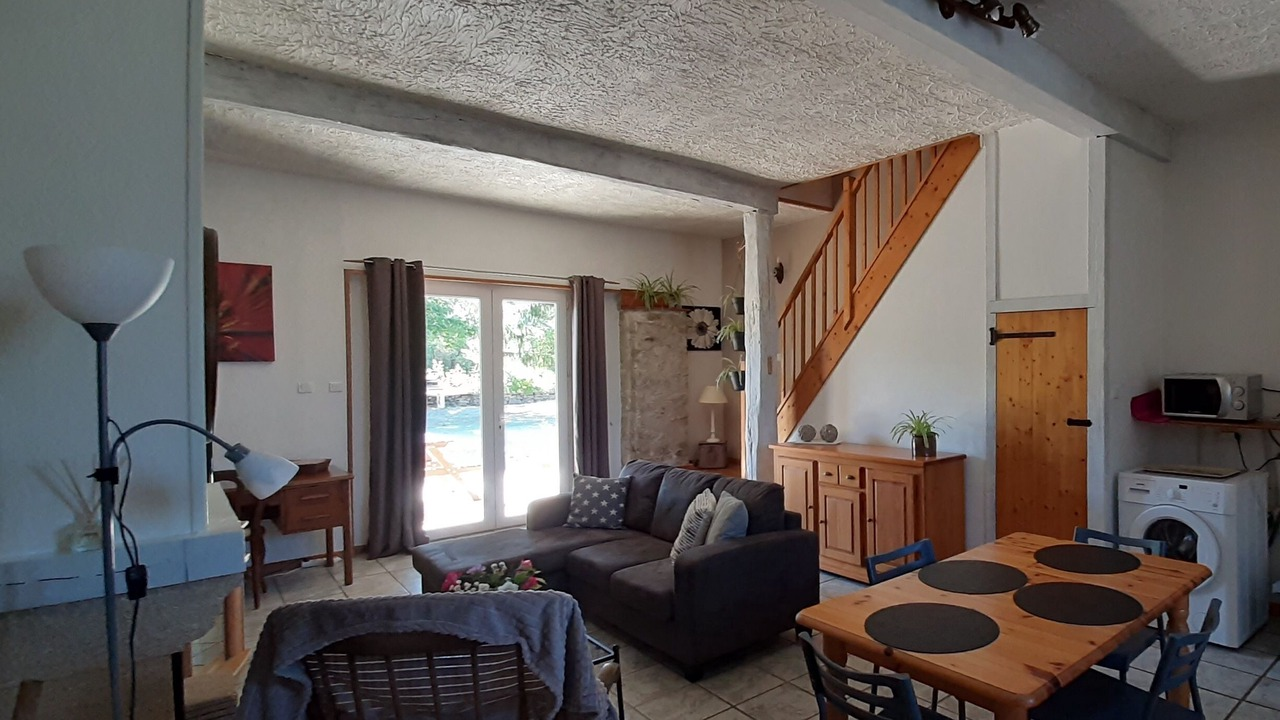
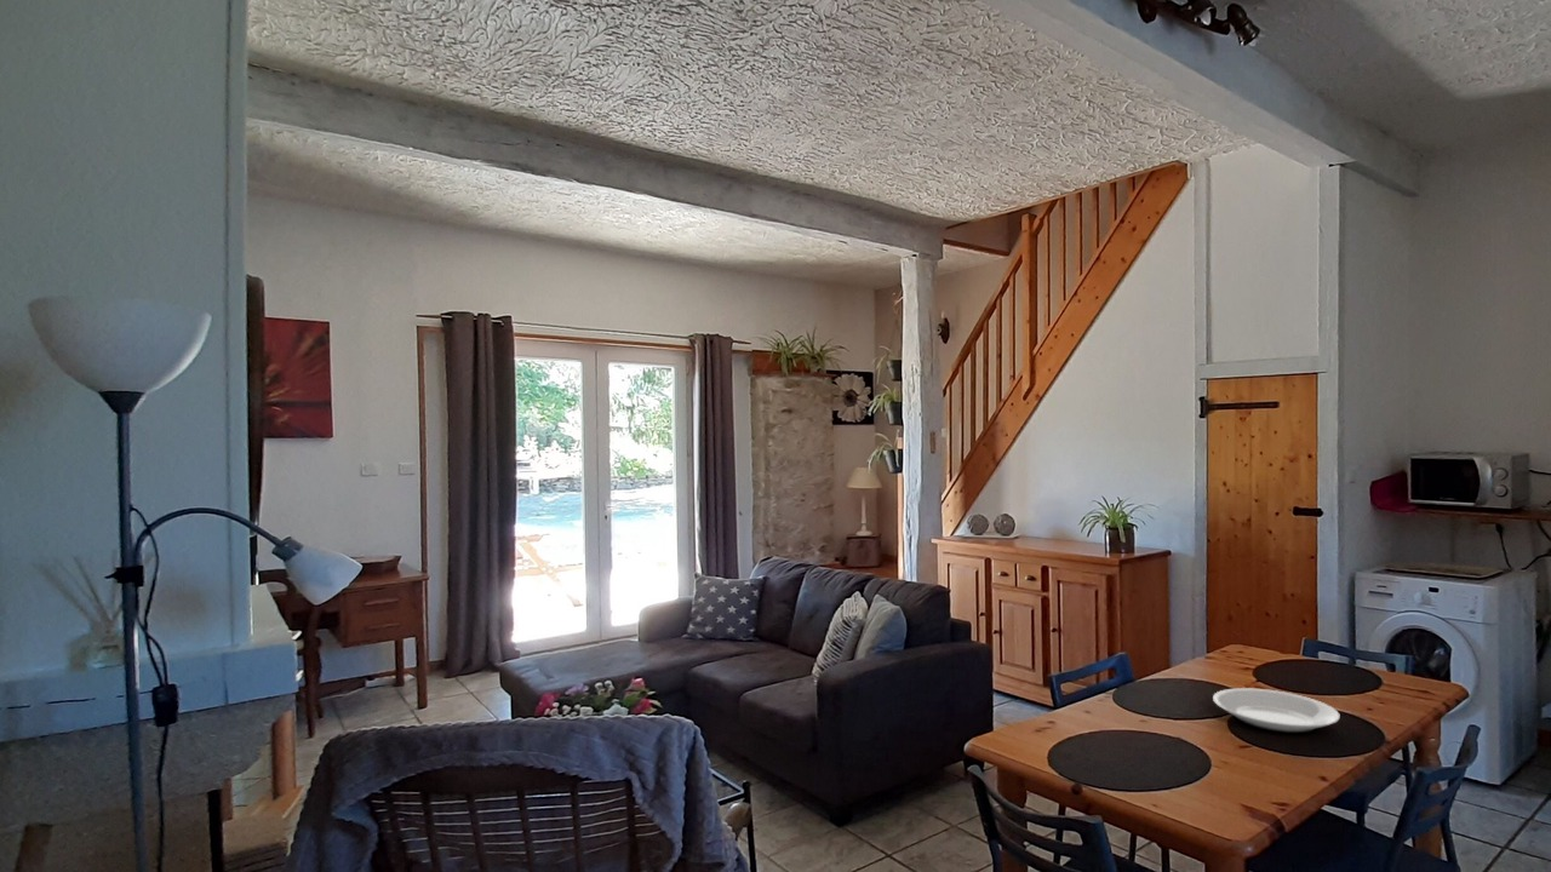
+ plate (1274, 713)
